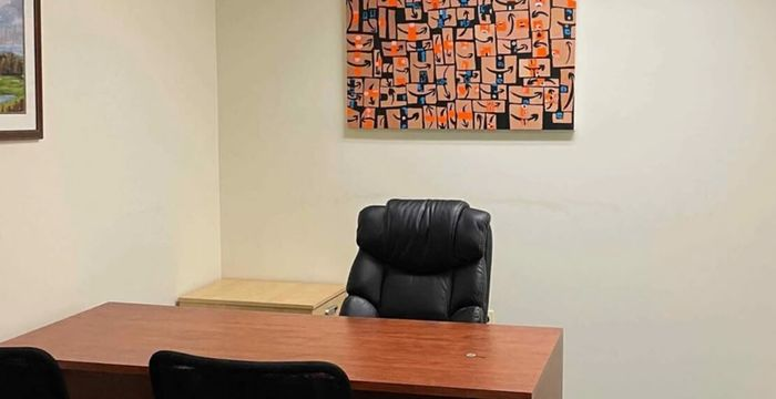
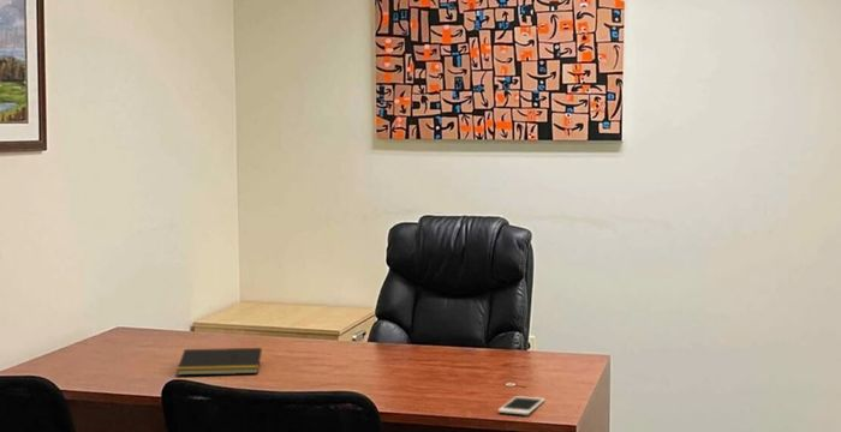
+ notepad (220, 360)
+ cell phone (521, 404)
